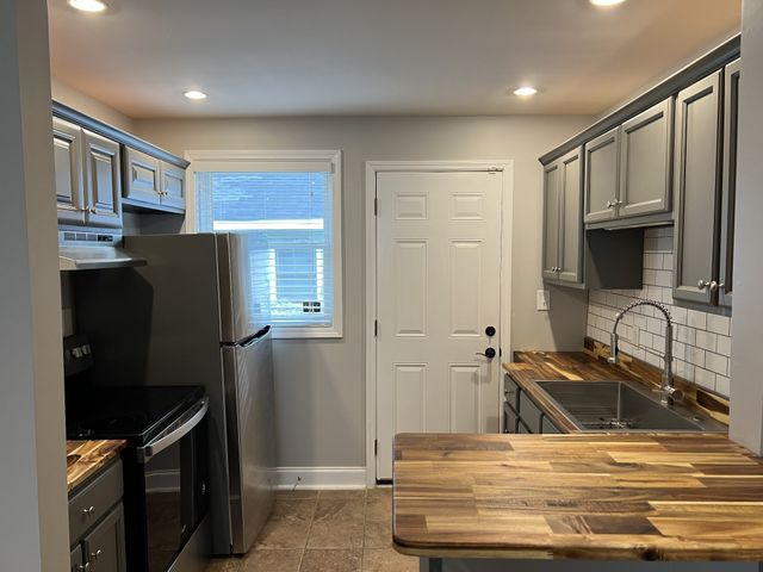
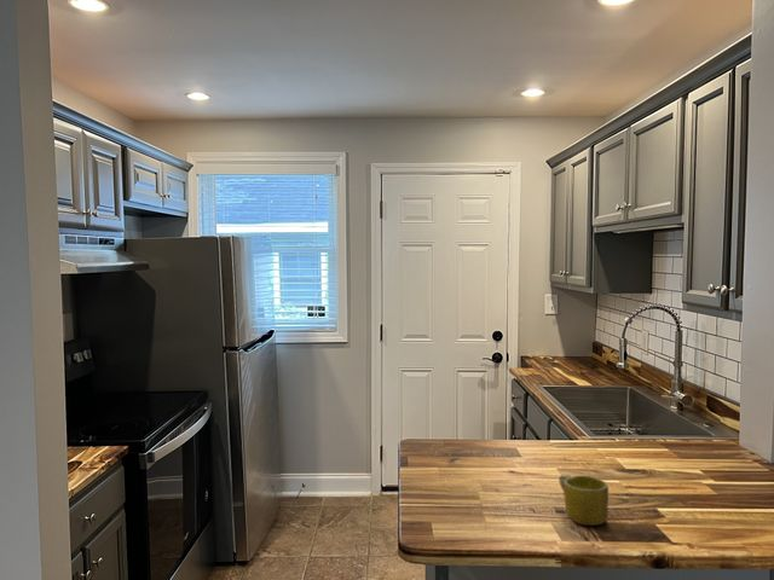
+ mug (580, 497)
